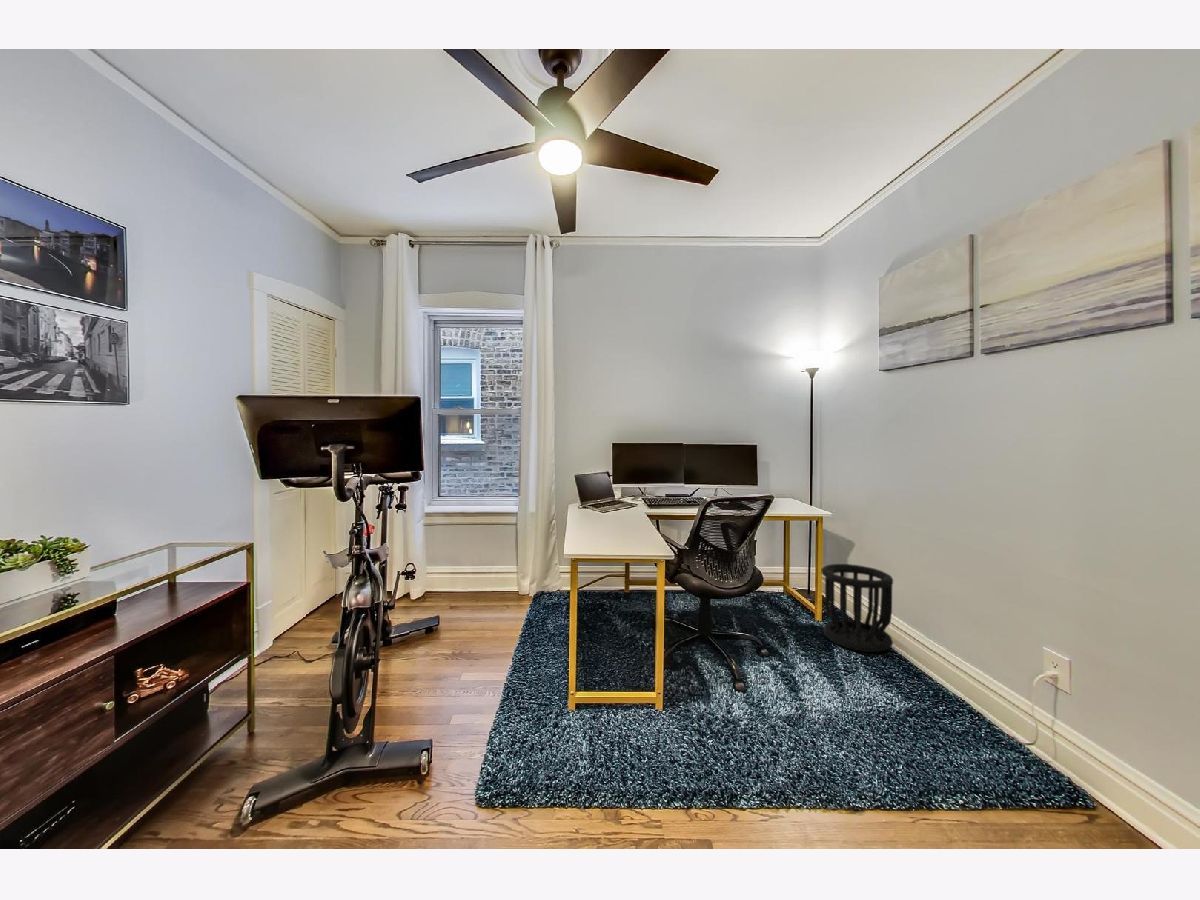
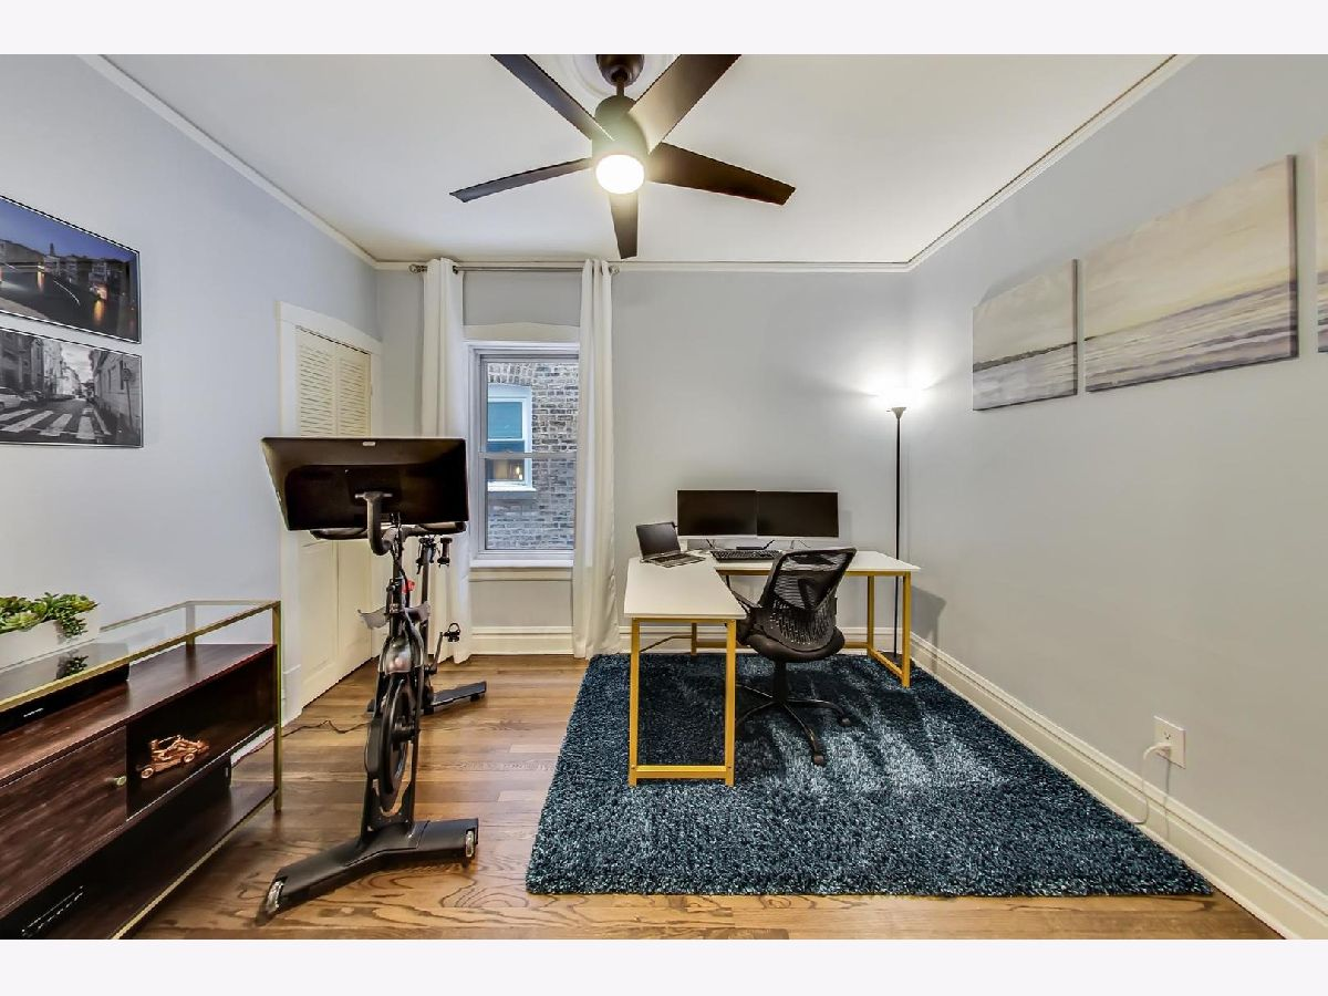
- wastebasket (856, 605)
